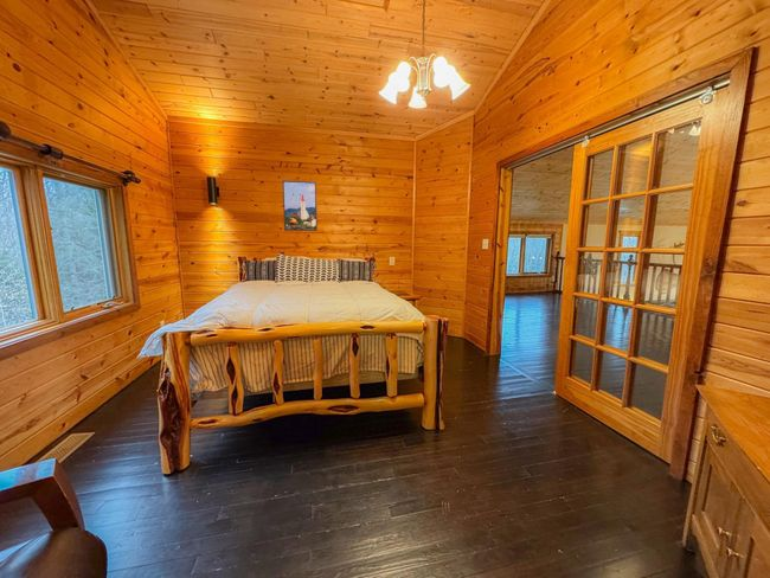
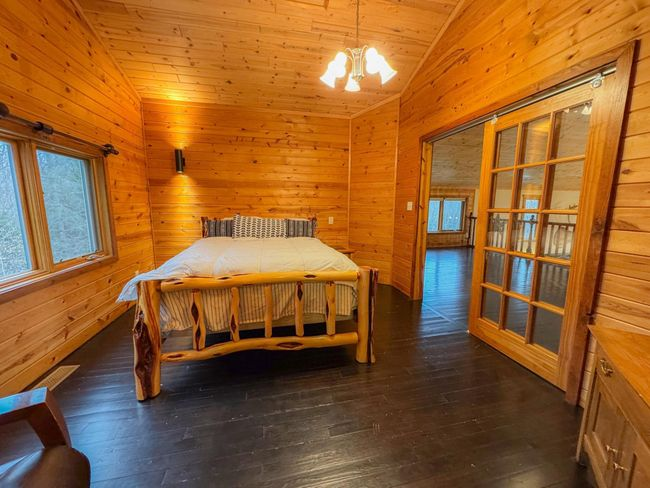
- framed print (300, 206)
